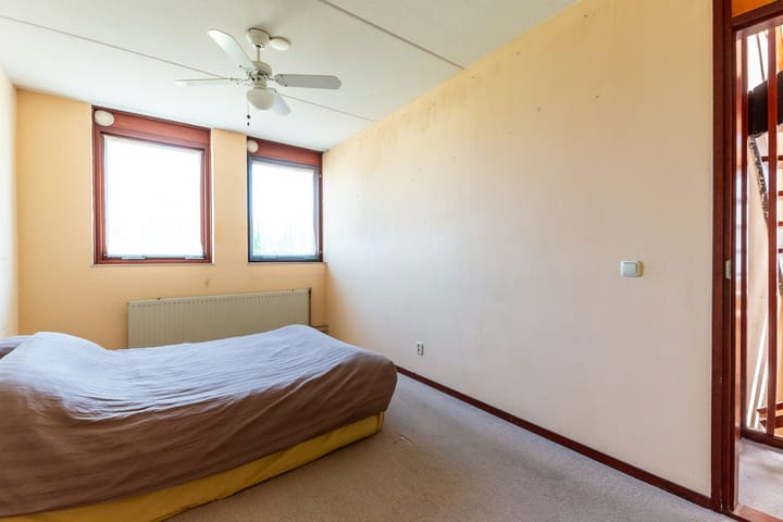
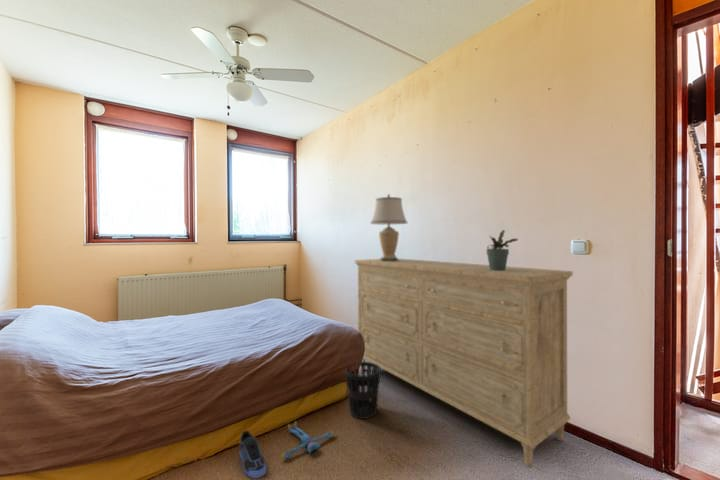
+ wastebasket (363, 389)
+ plush toy (302, 436)
+ potted plant (501, 249)
+ sneaker (251, 452)
+ dresser (439, 330)
+ table lamp (388, 227)
